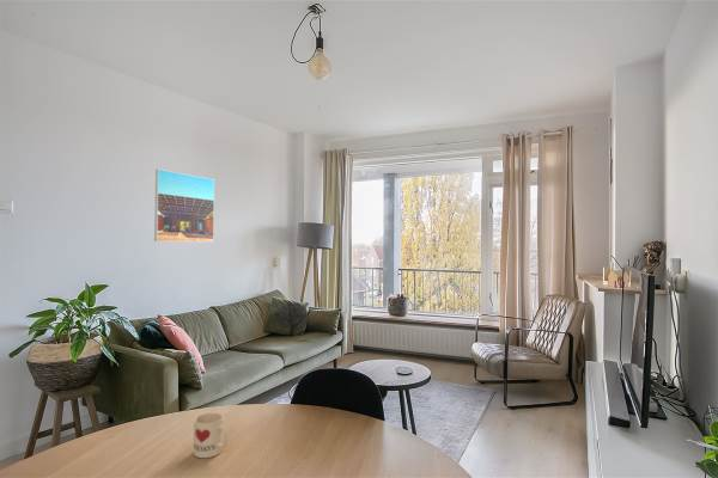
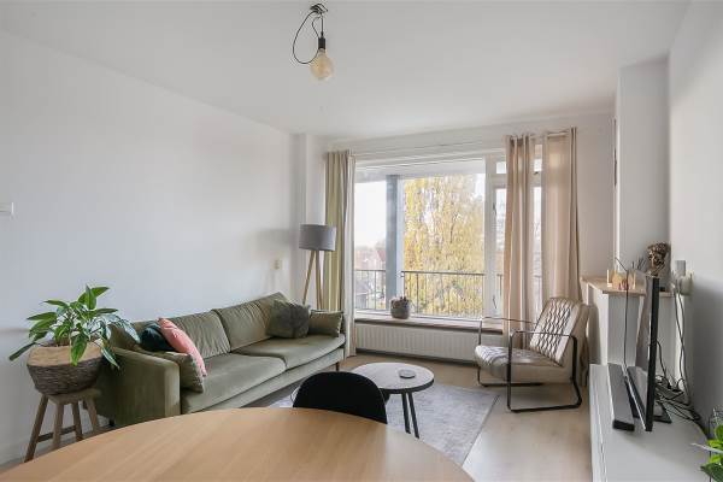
- mug (212, 435)
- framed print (185, 208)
